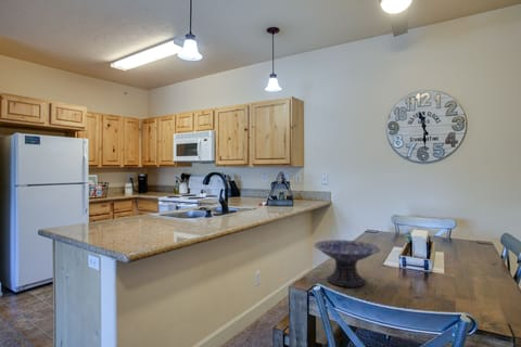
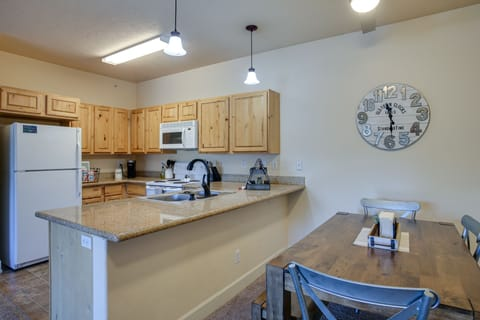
- decorative bowl (345, 262)
